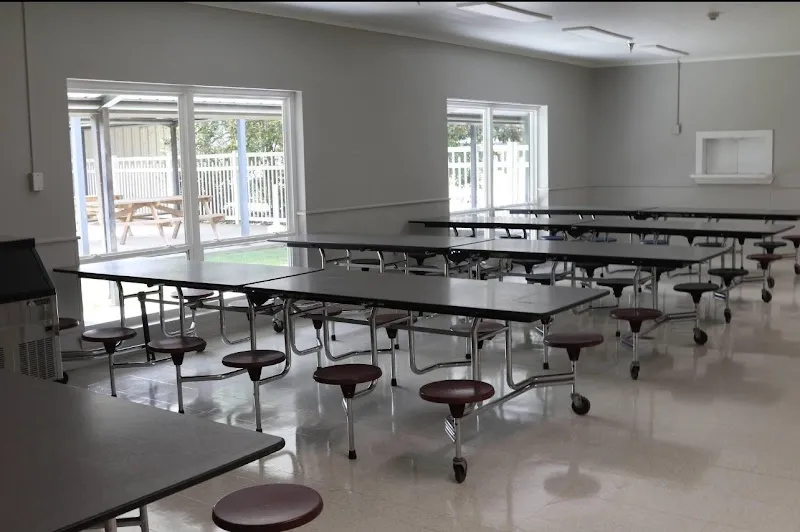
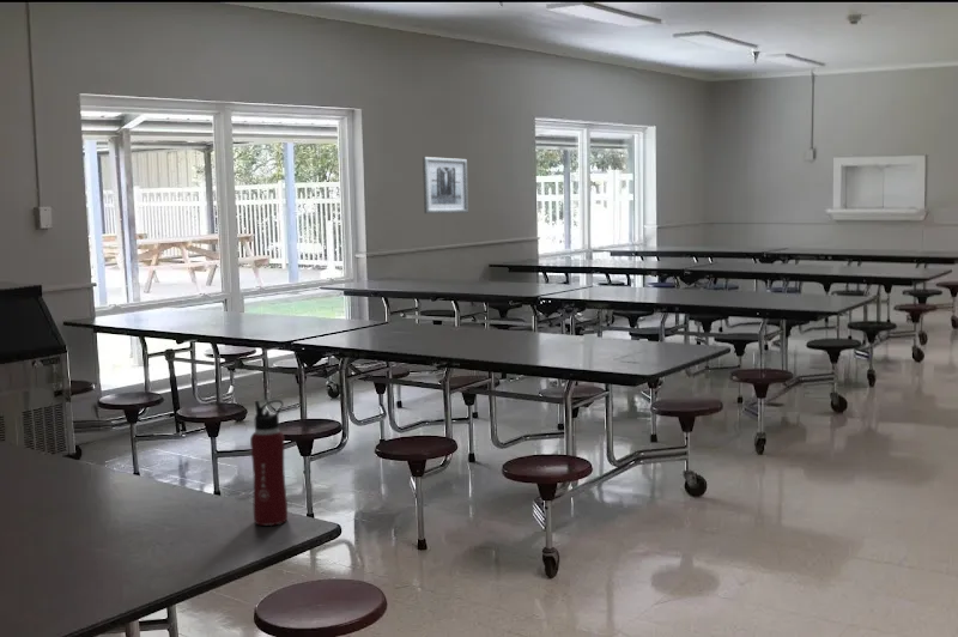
+ wall art (445, 186)
+ water bottle (268, 460)
